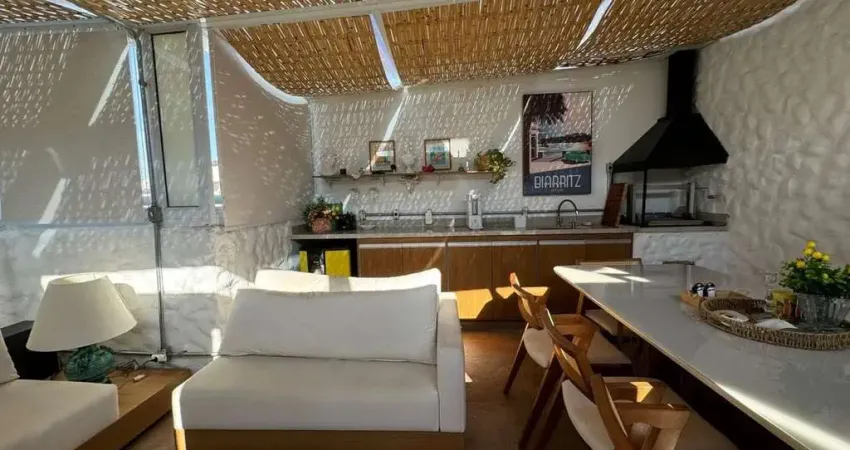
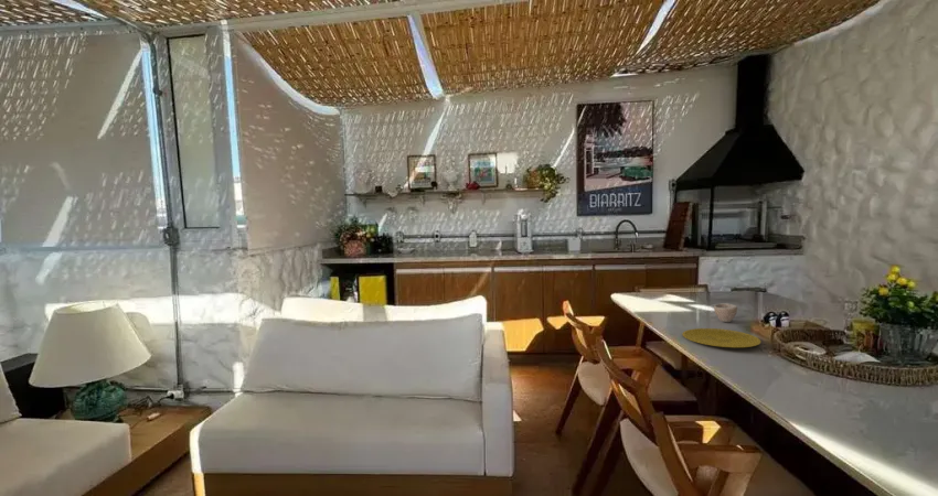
+ cup (724, 312)
+ plate (720, 337)
